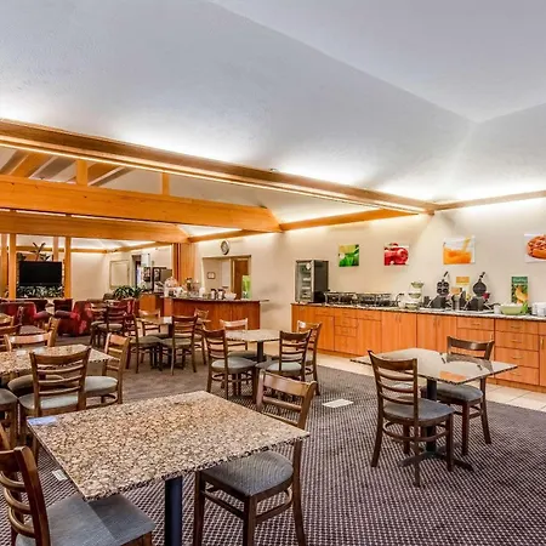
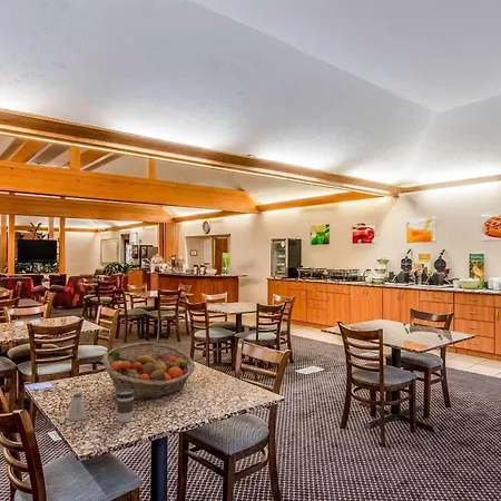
+ coffee cup (125, 405)
+ saltshaker (77, 405)
+ fruit basket (149, 369)
